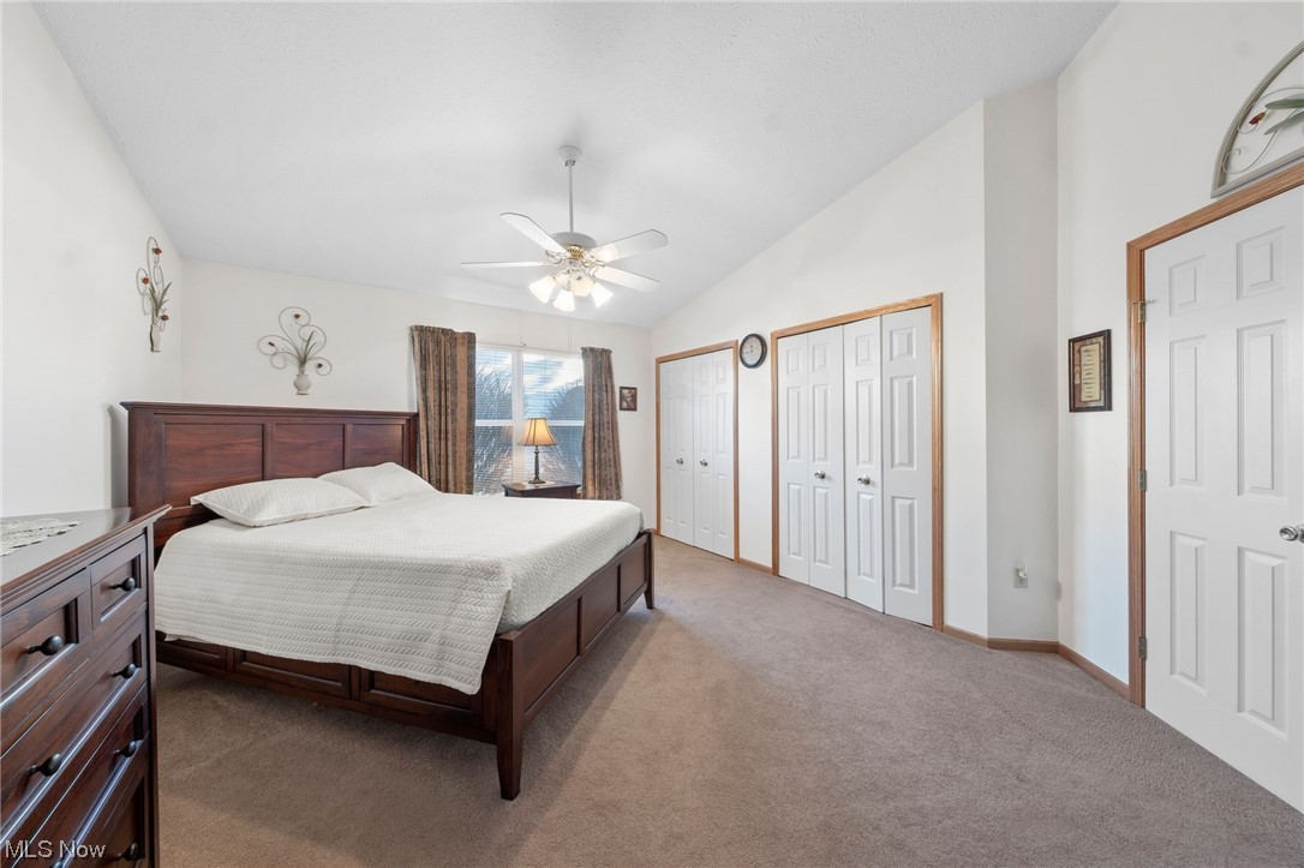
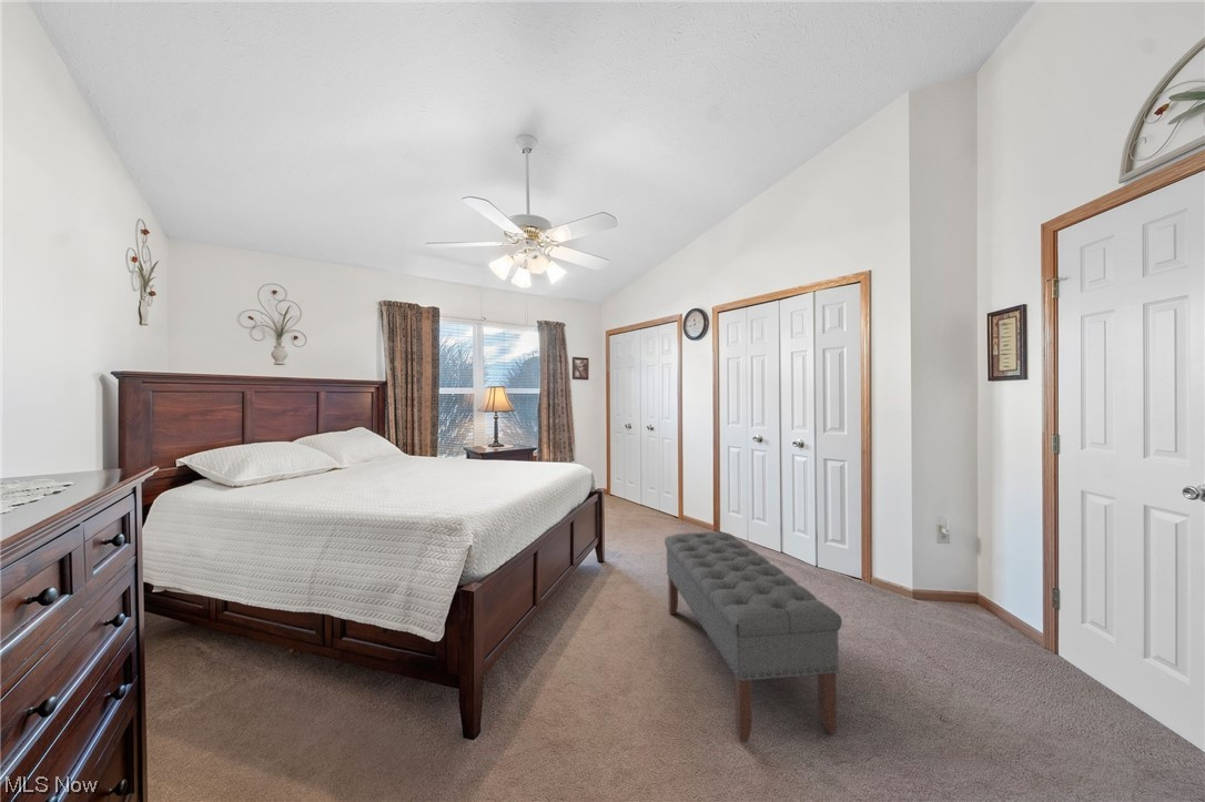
+ bench (733, 610)
